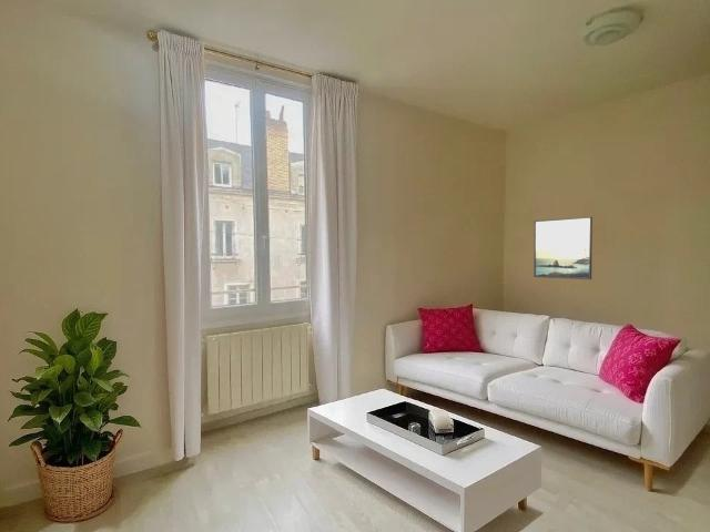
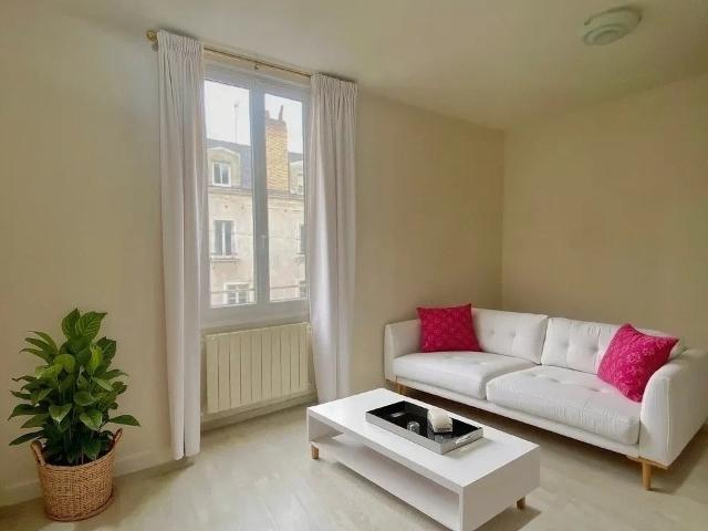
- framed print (561, 248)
